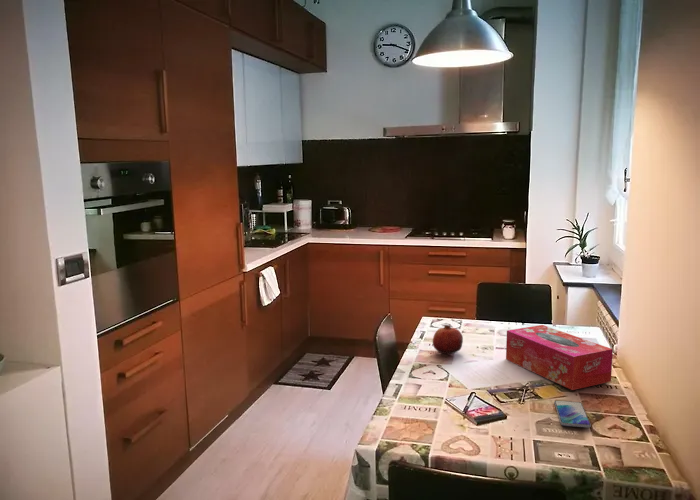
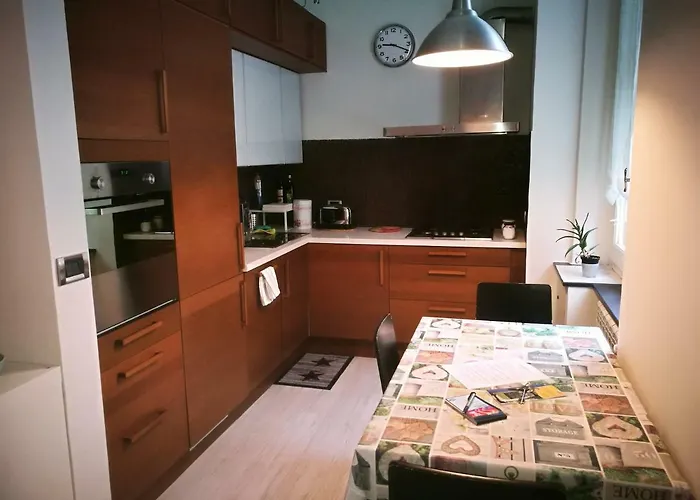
- fruit (447, 339)
- tissue box (556, 354)
- smartphone (571, 413)
